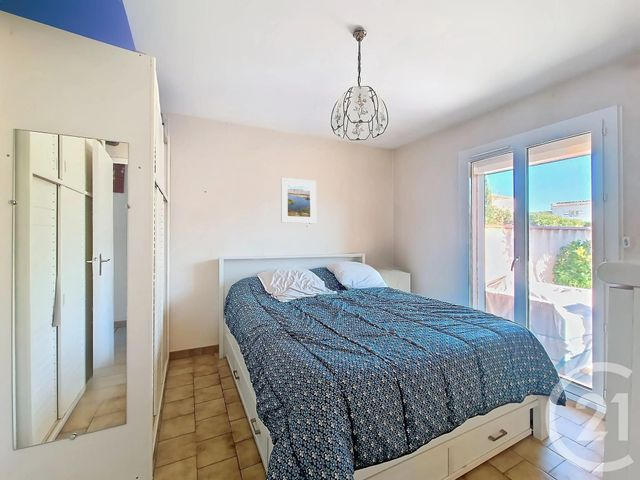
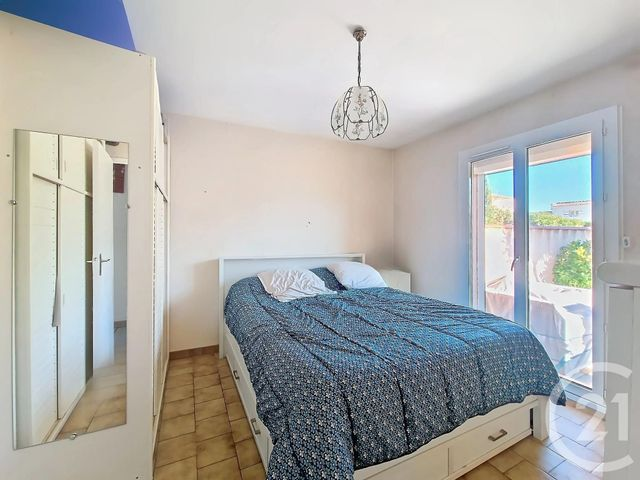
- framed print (299, 201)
